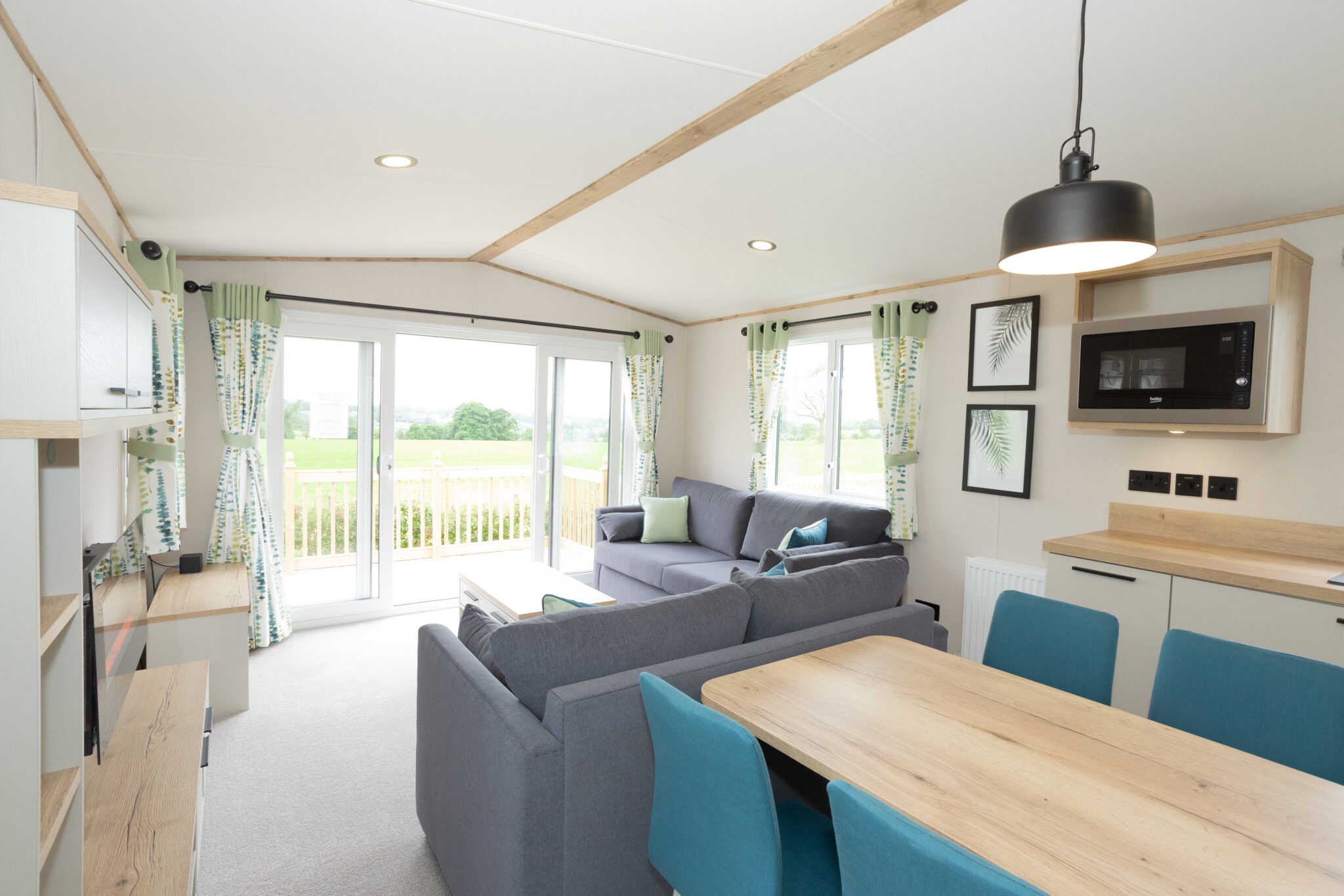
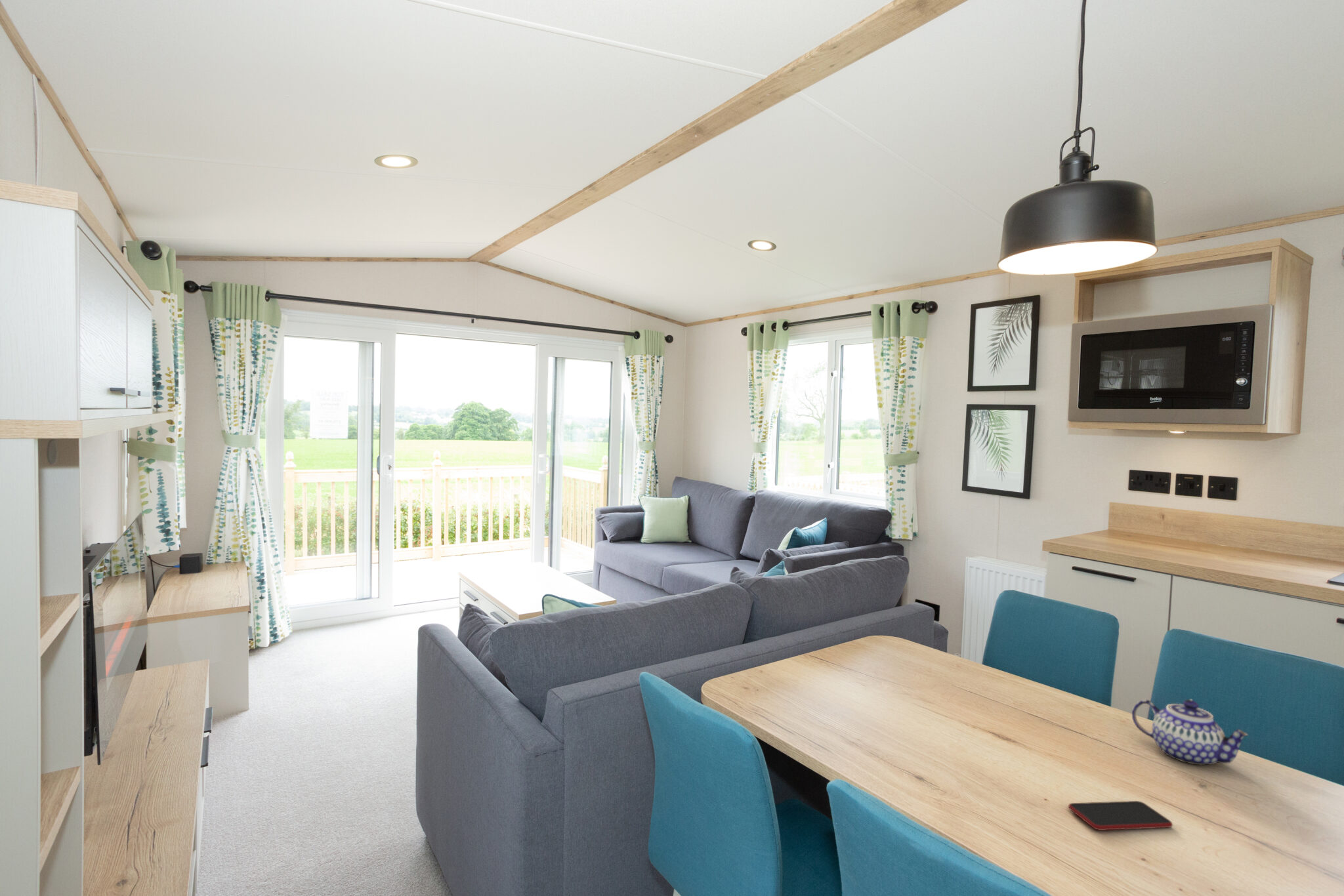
+ teapot (1186, 727)
+ smartphone (1119, 815)
